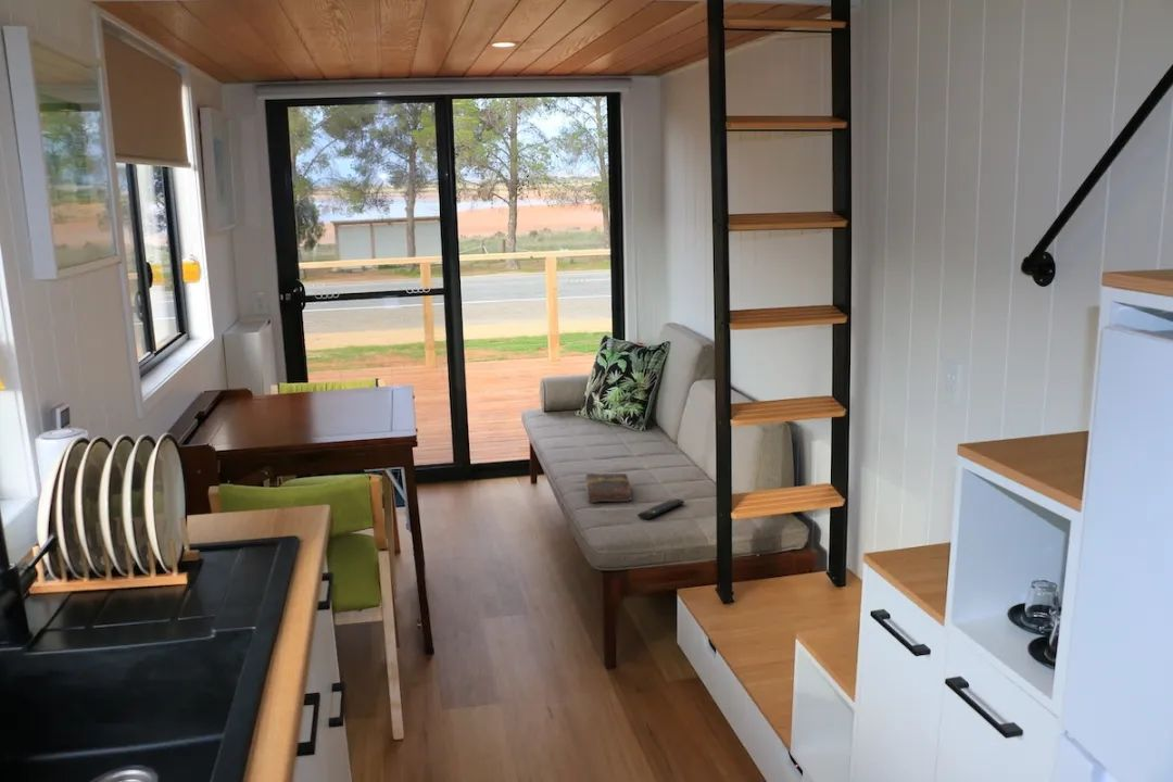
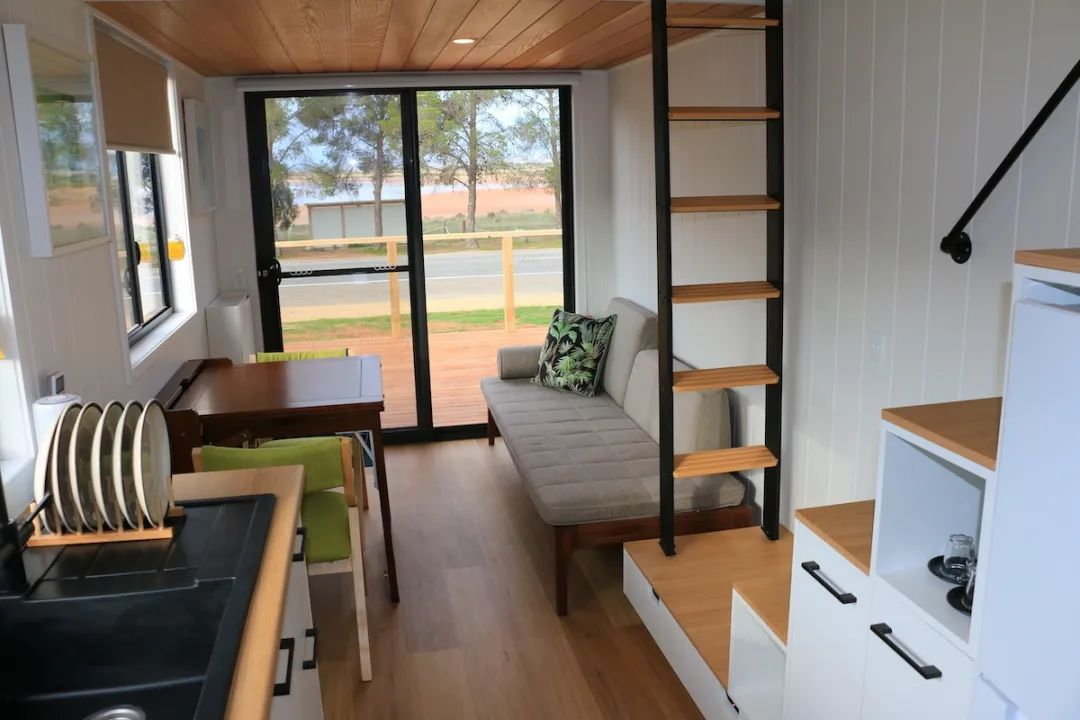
- remote control (661, 508)
- book (607, 485)
